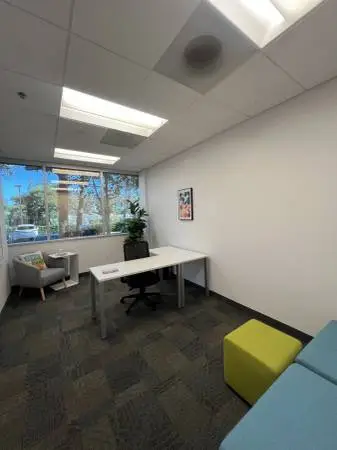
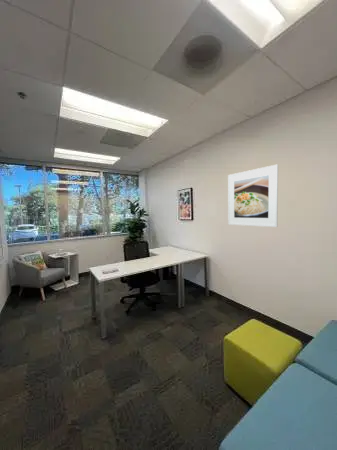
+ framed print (250, 198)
